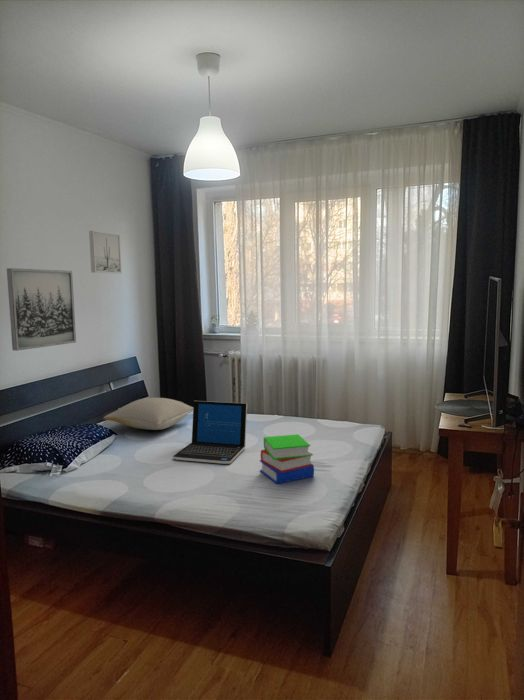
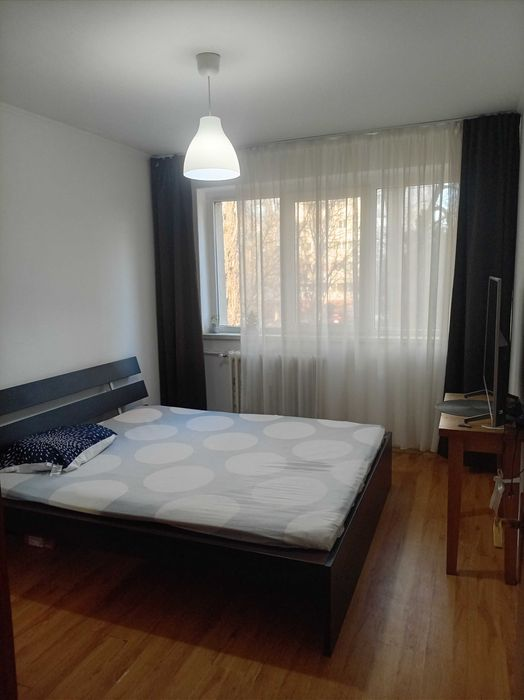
- wall art (44, 308)
- pillow (149, 413)
- book (286, 457)
- wall art (105, 252)
- laptop (210, 430)
